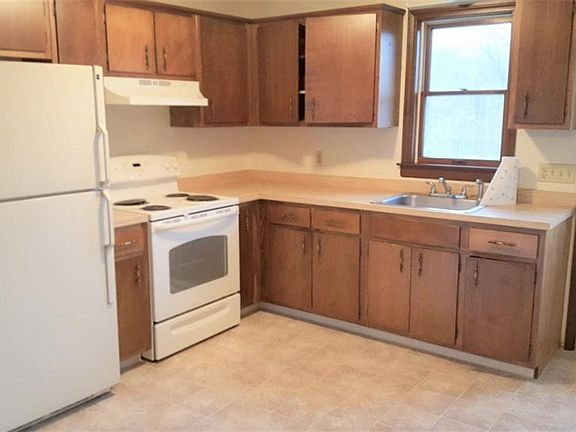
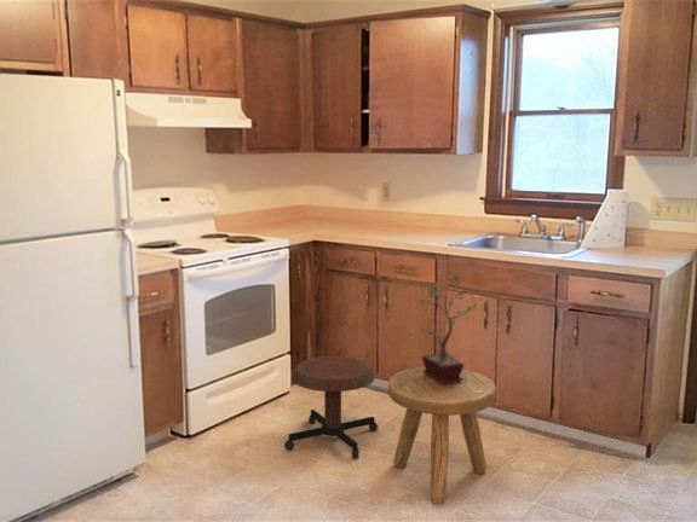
+ stool (332, 402)
+ potted plant (448, 331)
+ stool (440, 430)
